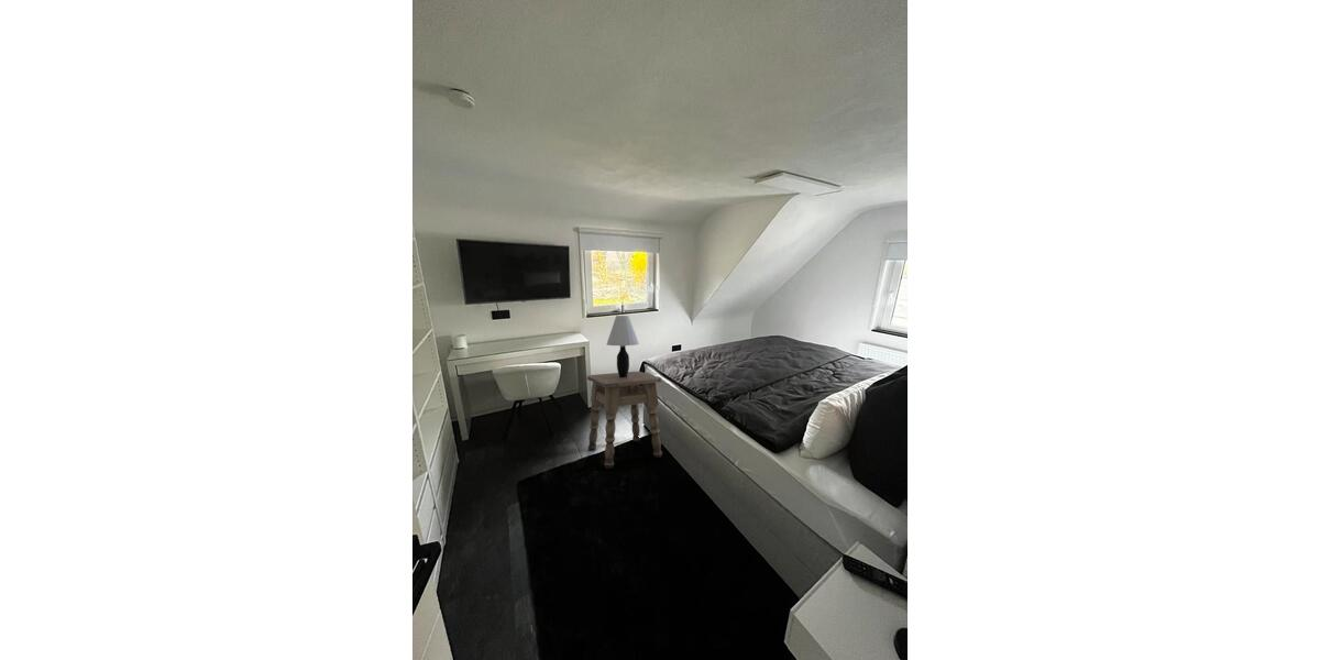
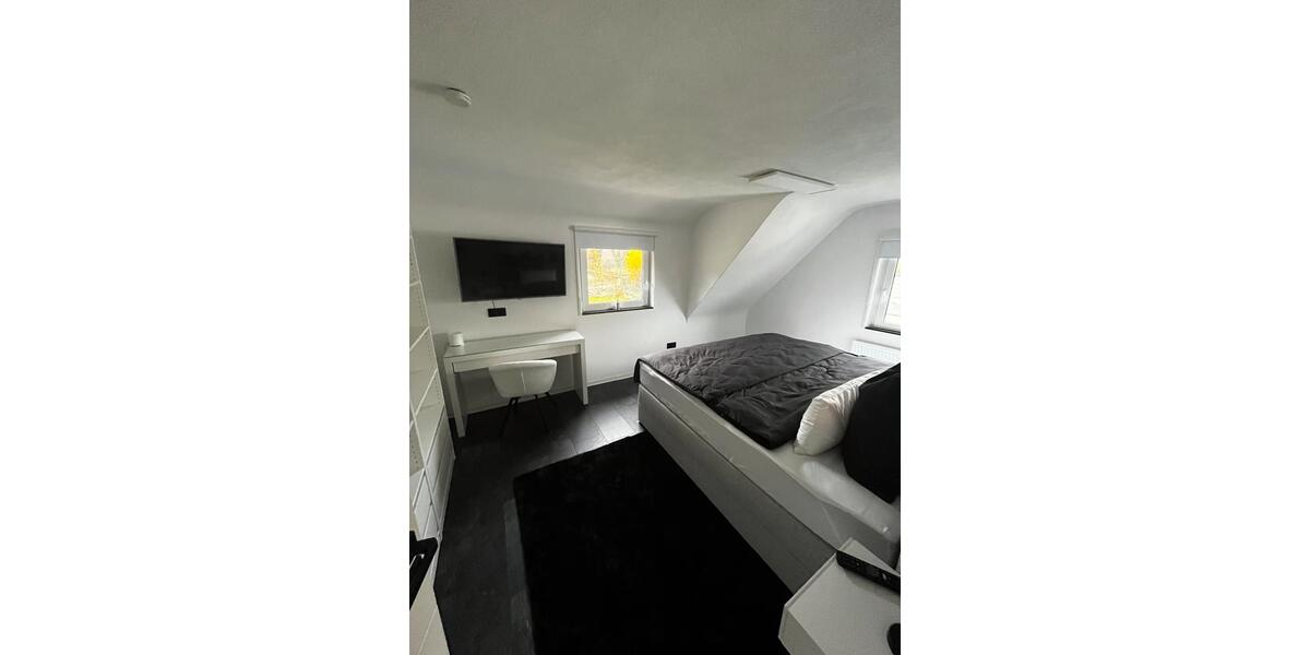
- table lamp (623, 345)
- side table (630, 413)
